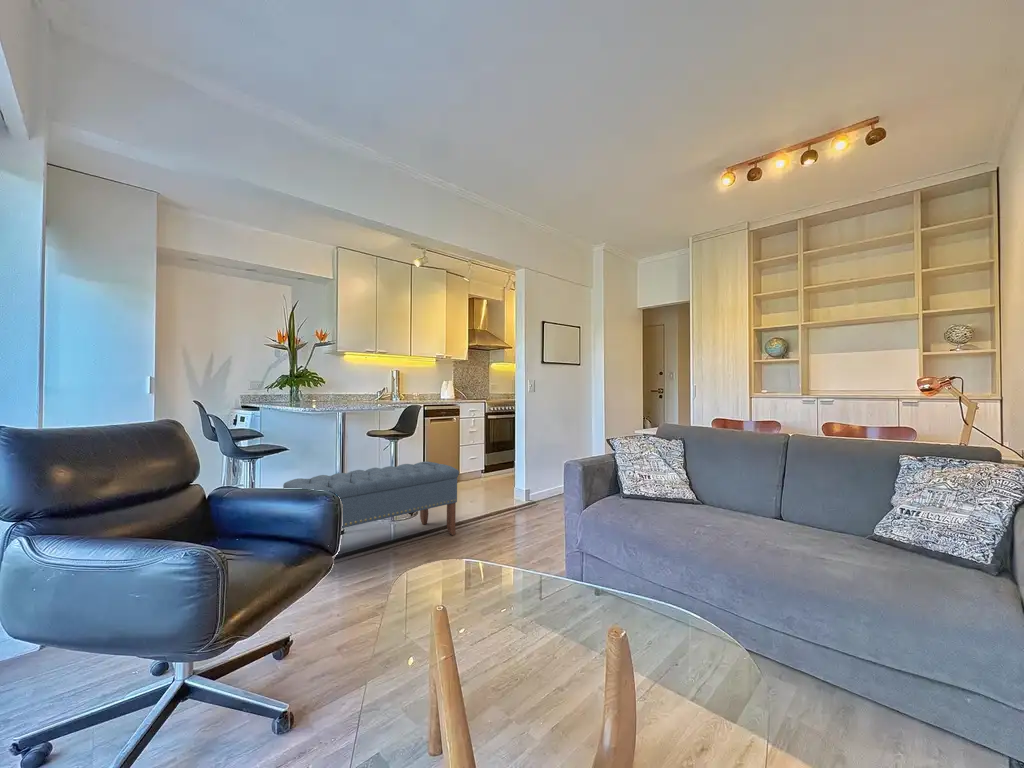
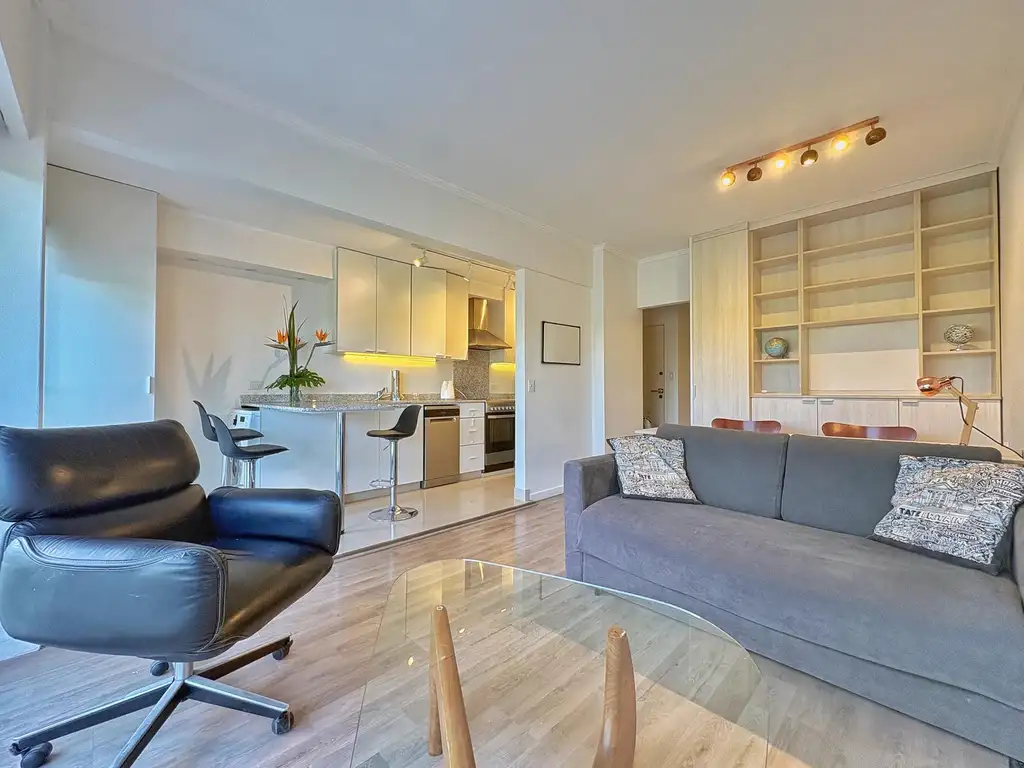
- bench (377, 507)
